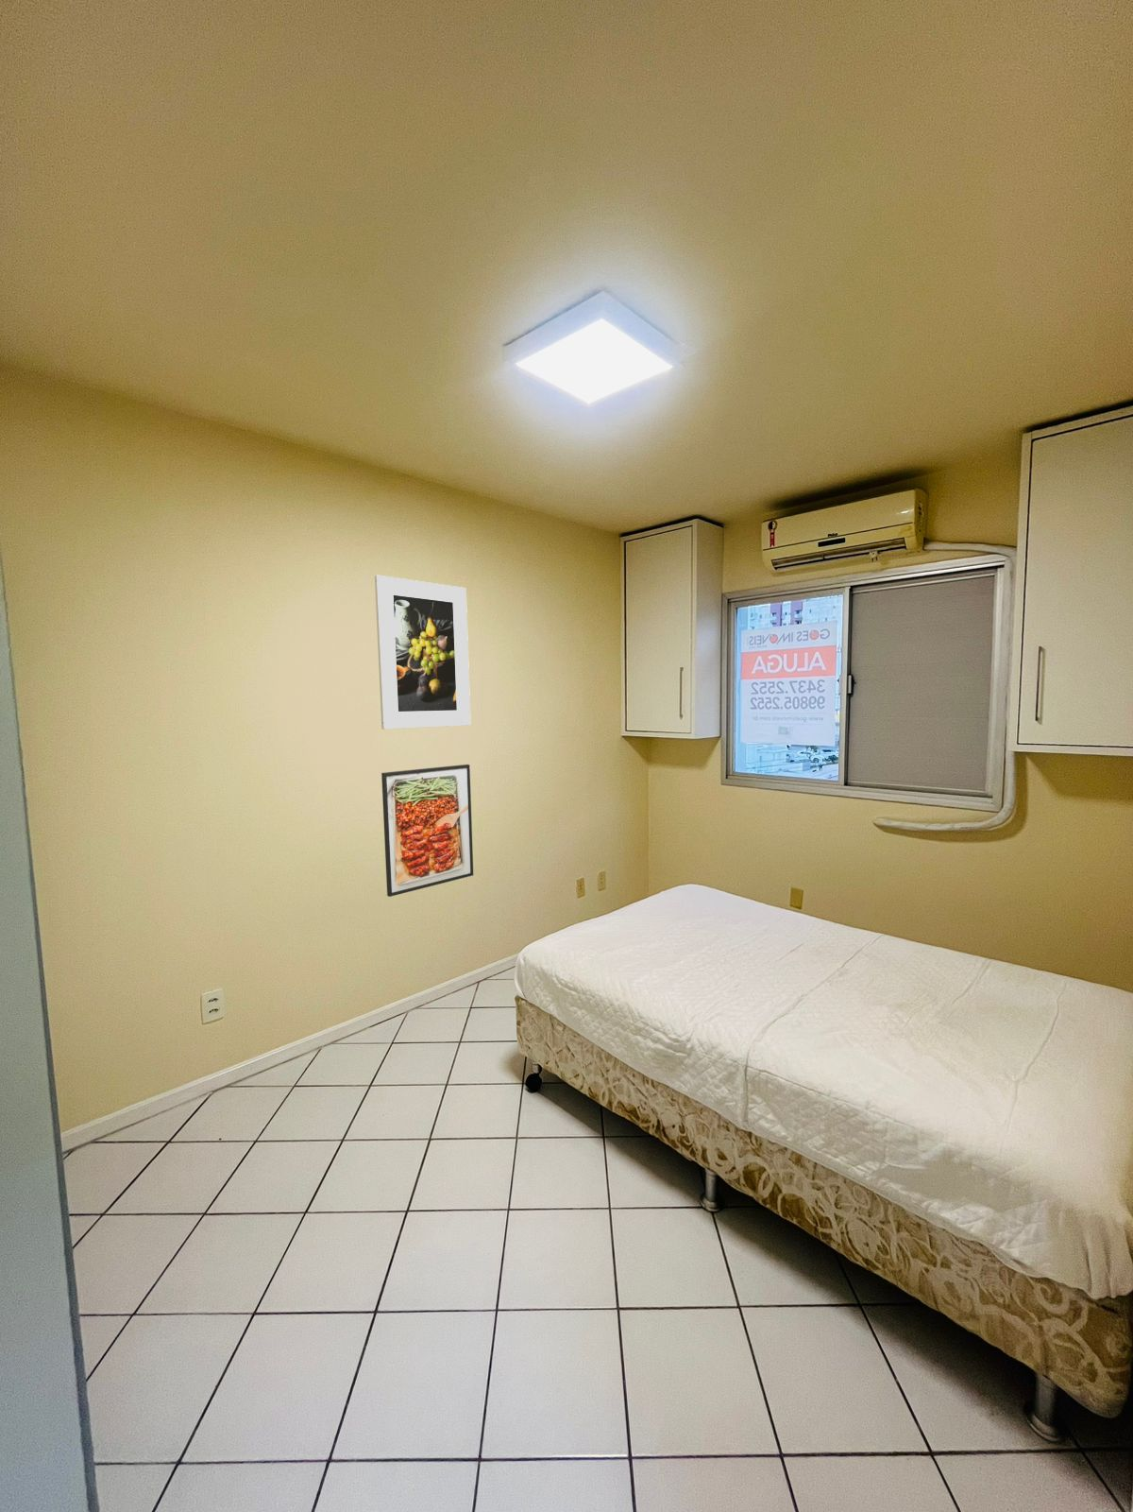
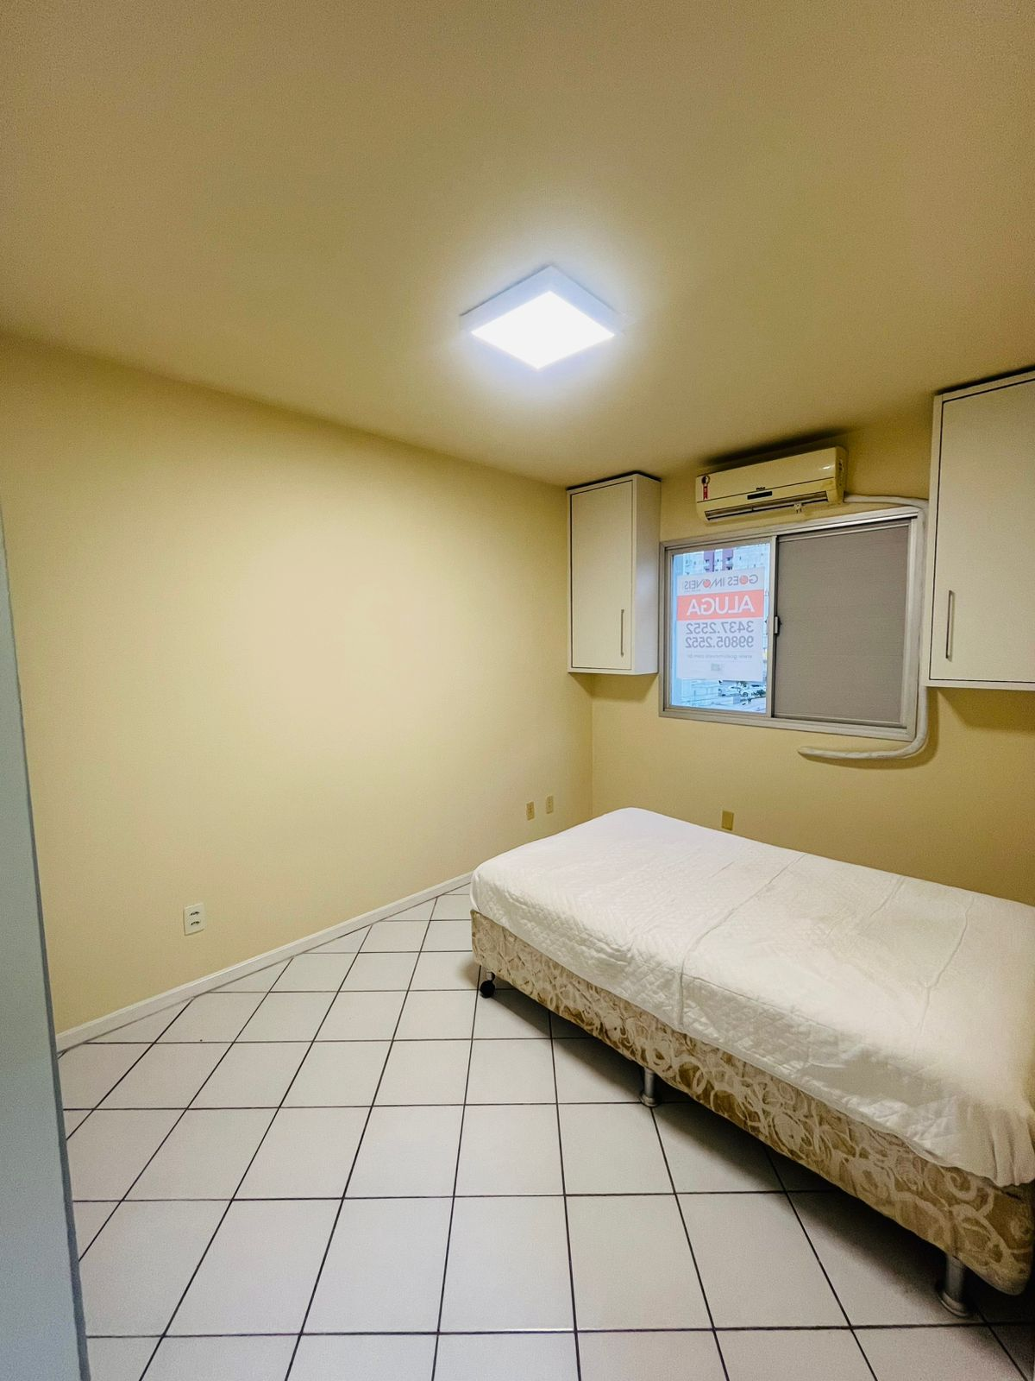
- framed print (425, 655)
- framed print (430, 827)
